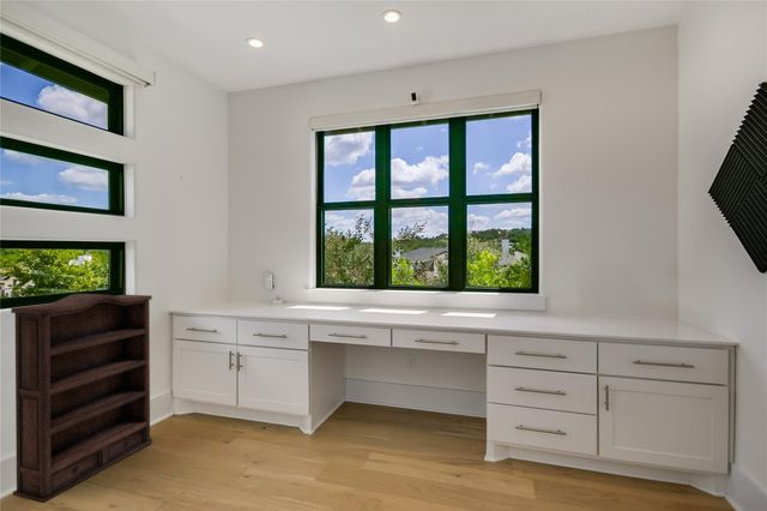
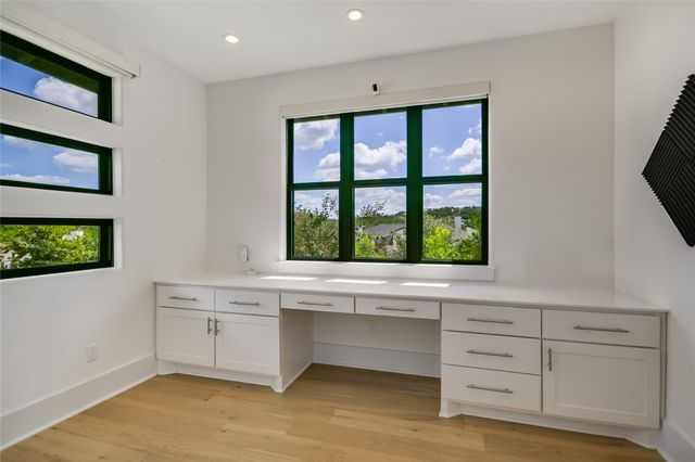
- bookshelf (90, 380)
